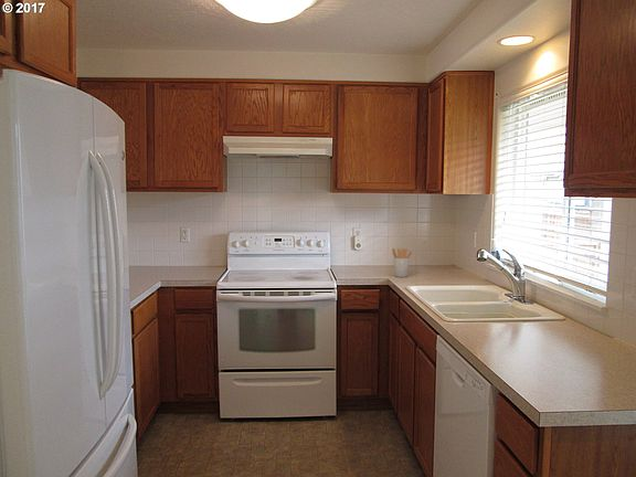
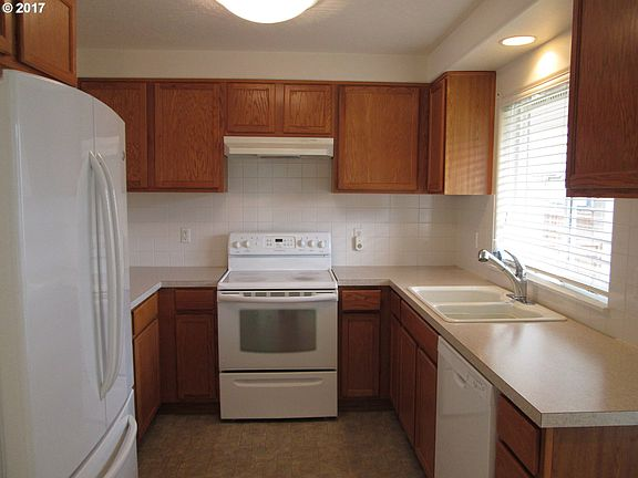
- utensil holder (401, 262)
